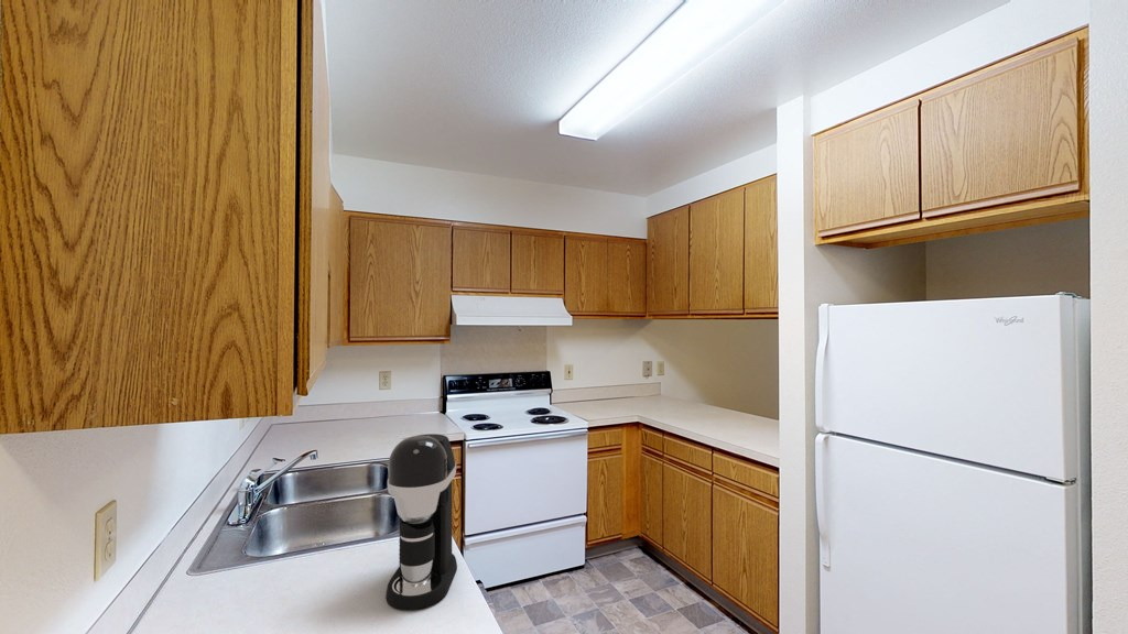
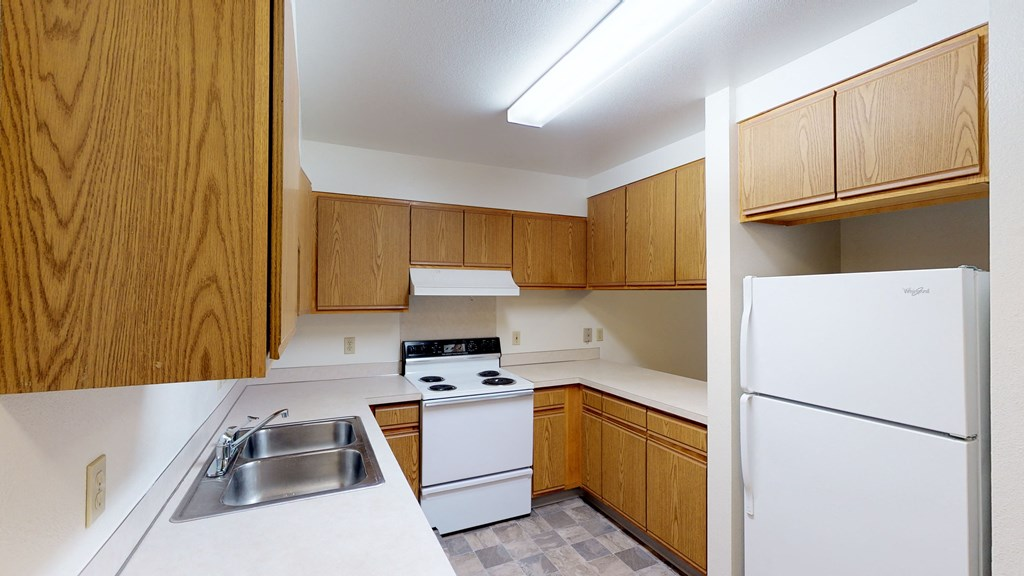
- coffee maker (423, 506)
